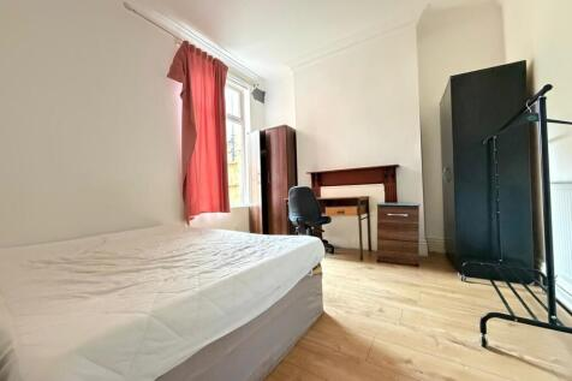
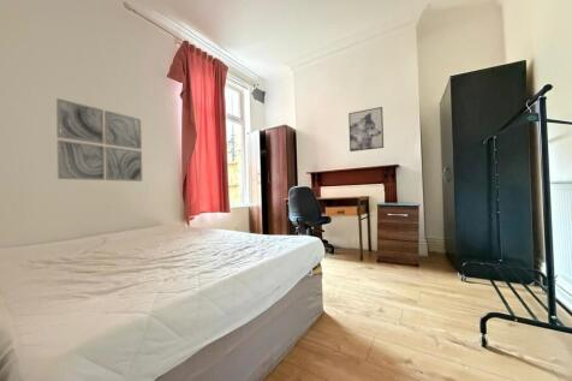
+ wall art (103, 145)
+ wall art (365, 130)
